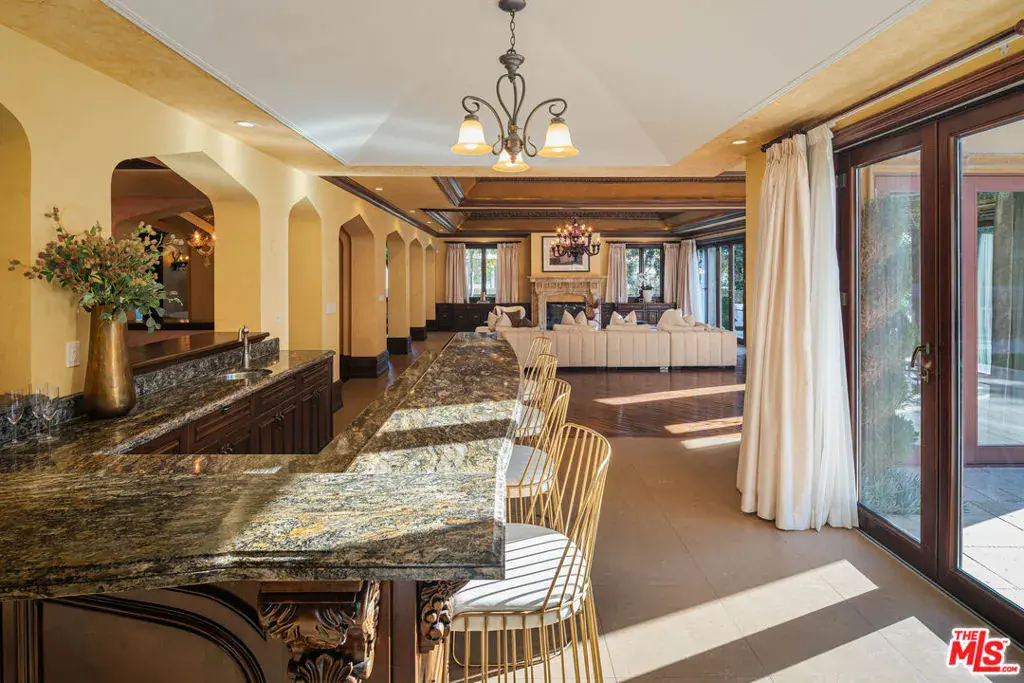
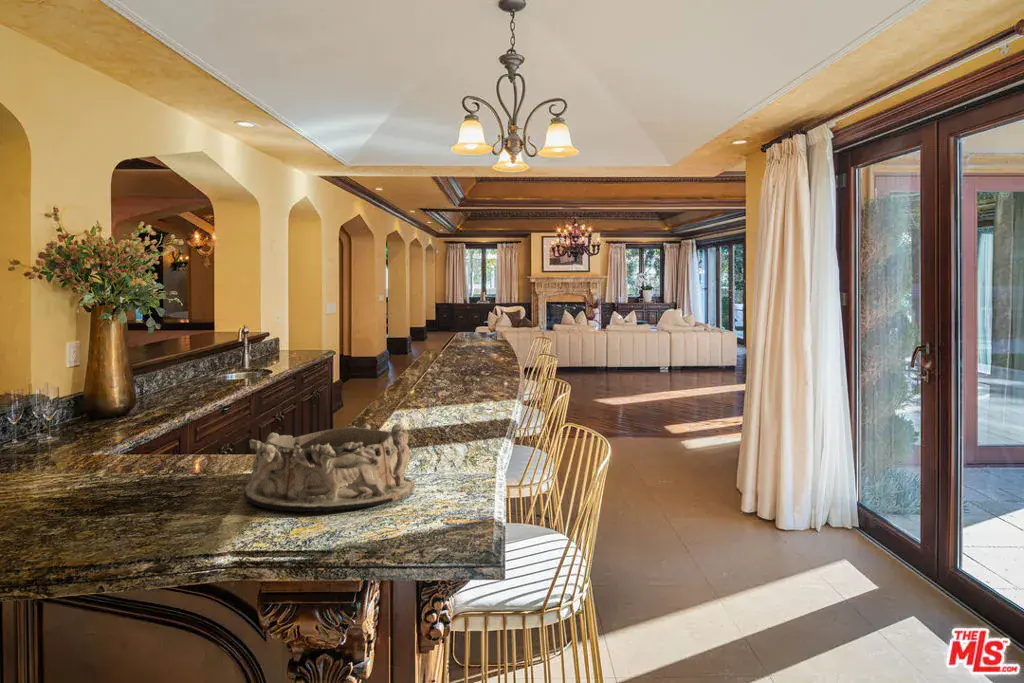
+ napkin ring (330, 460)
